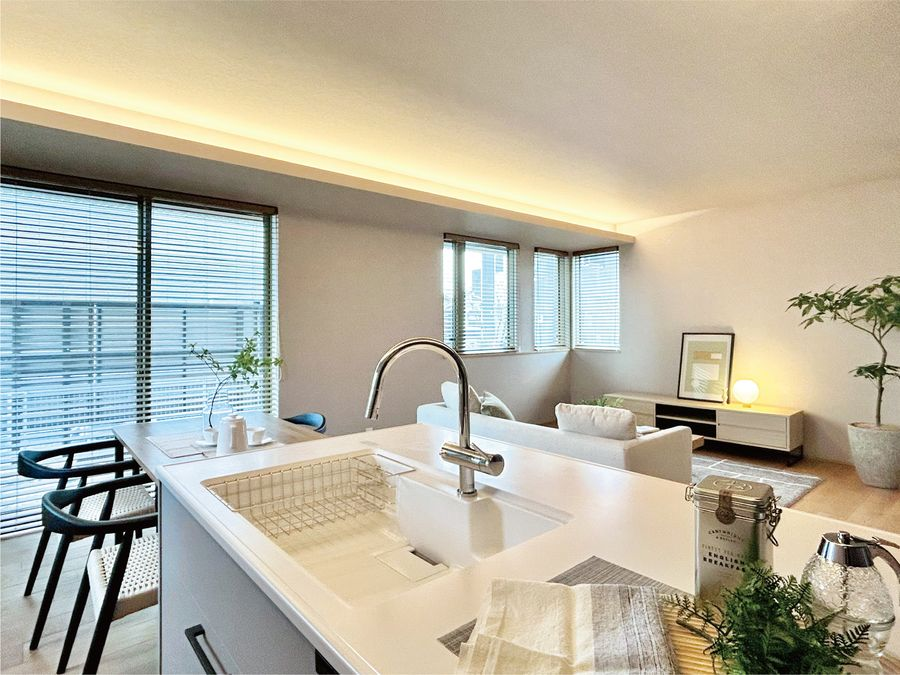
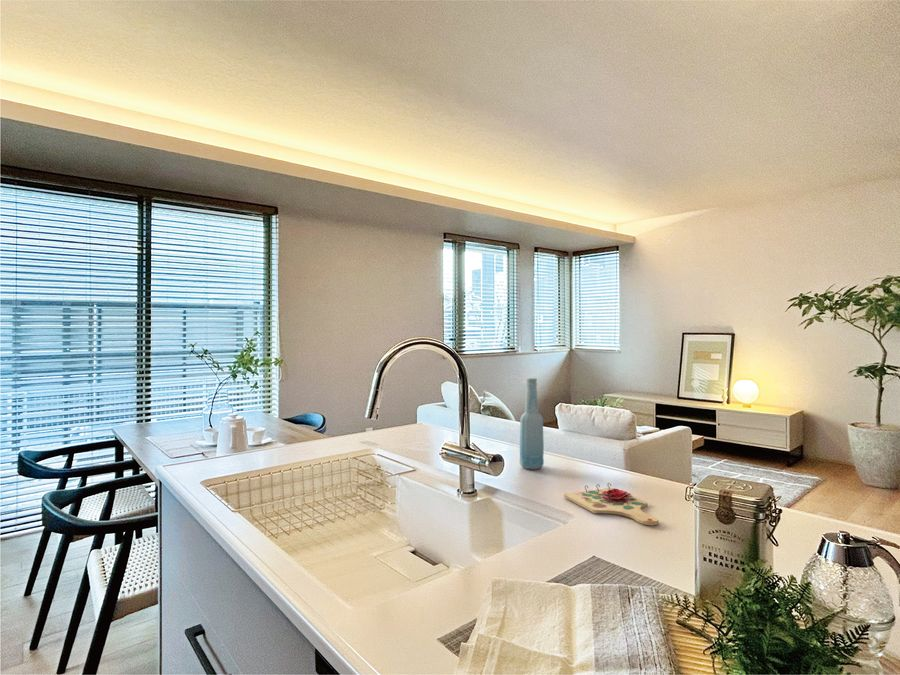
+ cutting board (618, 501)
+ bottle (531, 422)
